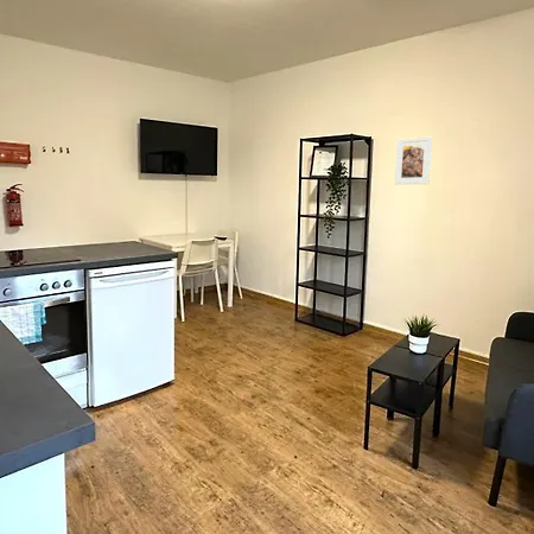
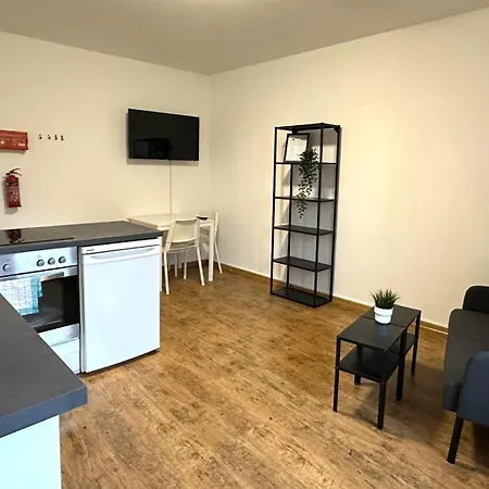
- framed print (413, 161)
